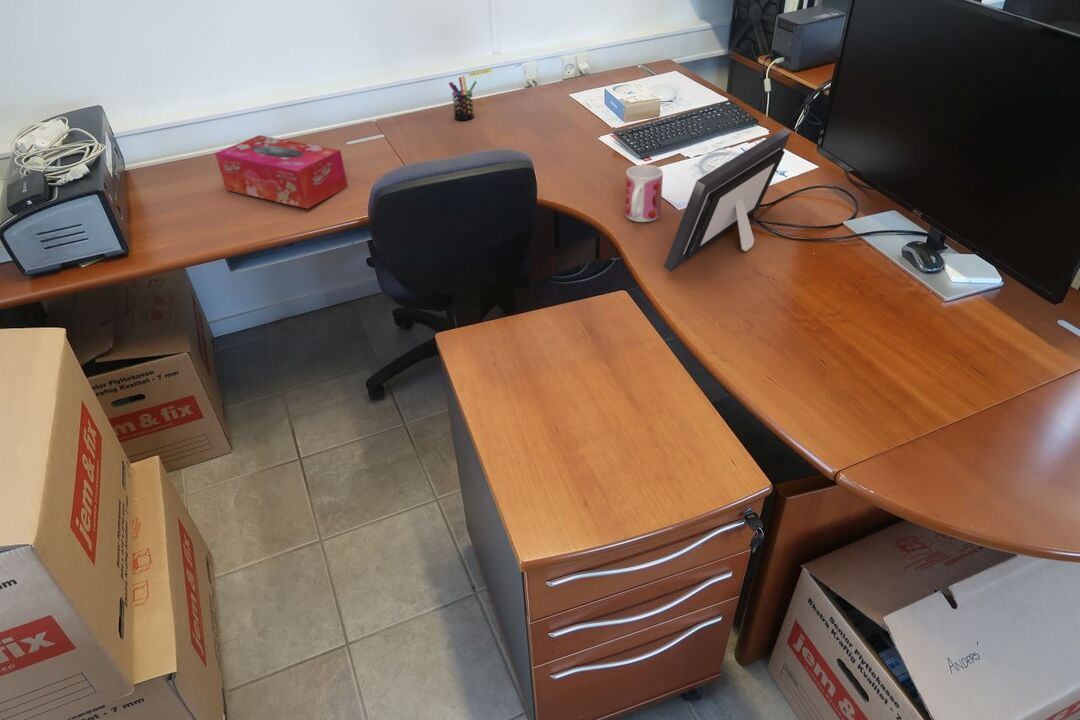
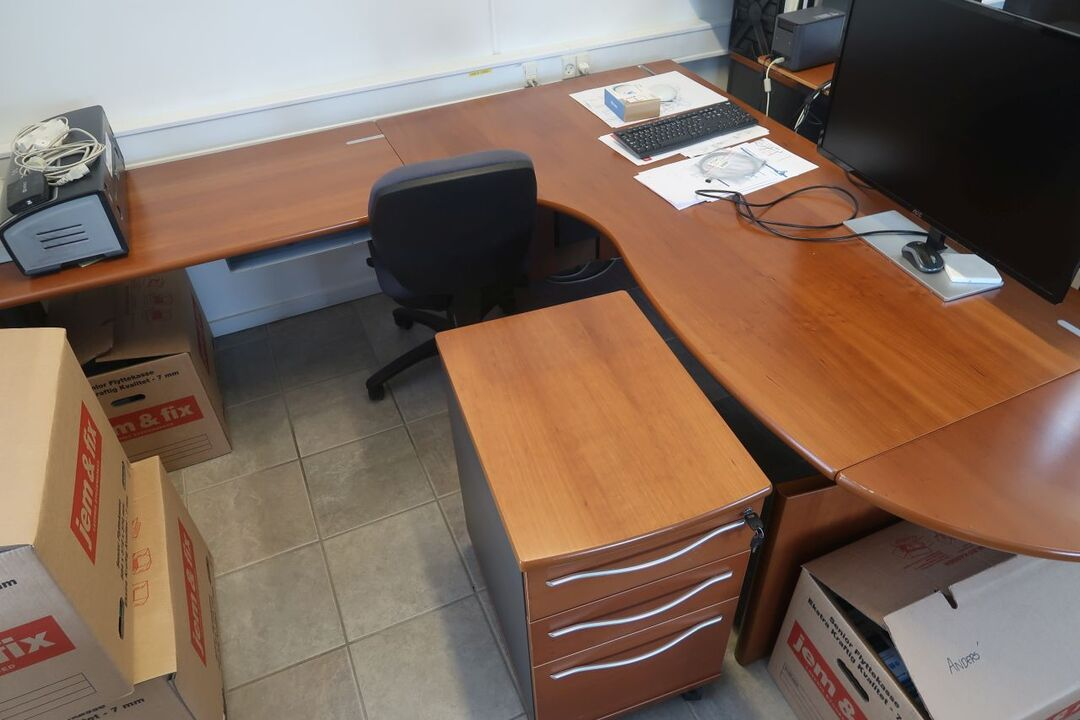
- picture frame (735, 199)
- tissue box (282, 170)
- pen holder (464, 96)
- mug (639, 196)
